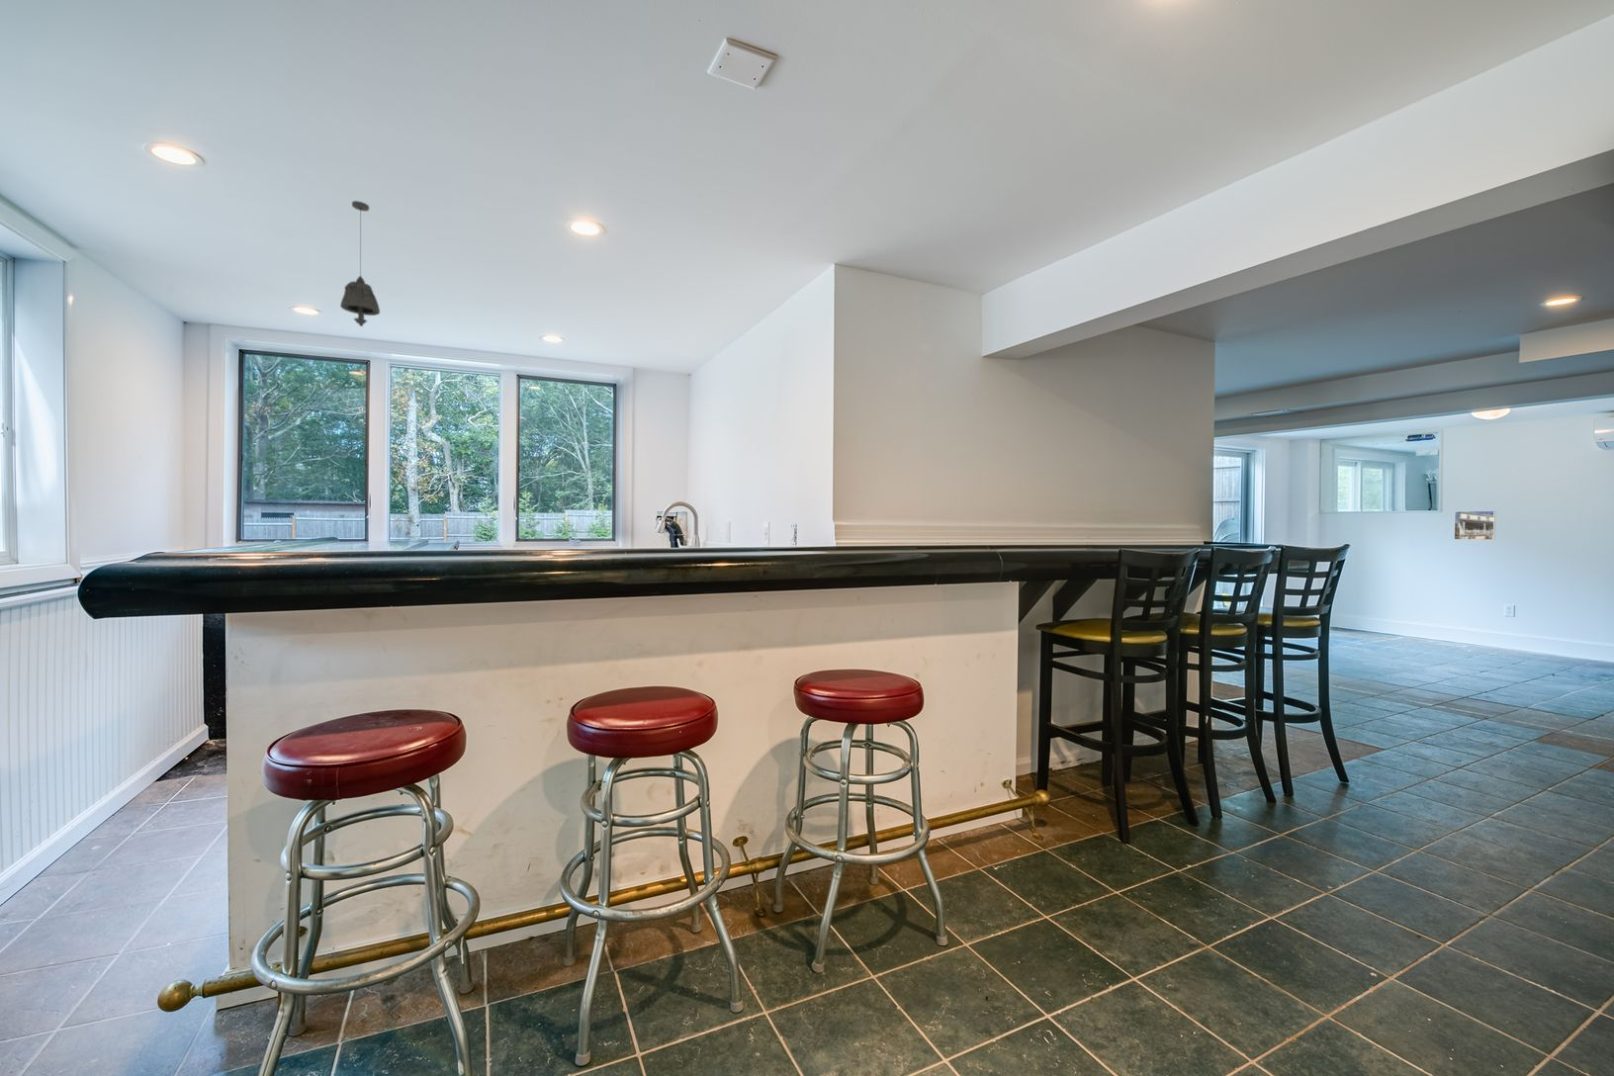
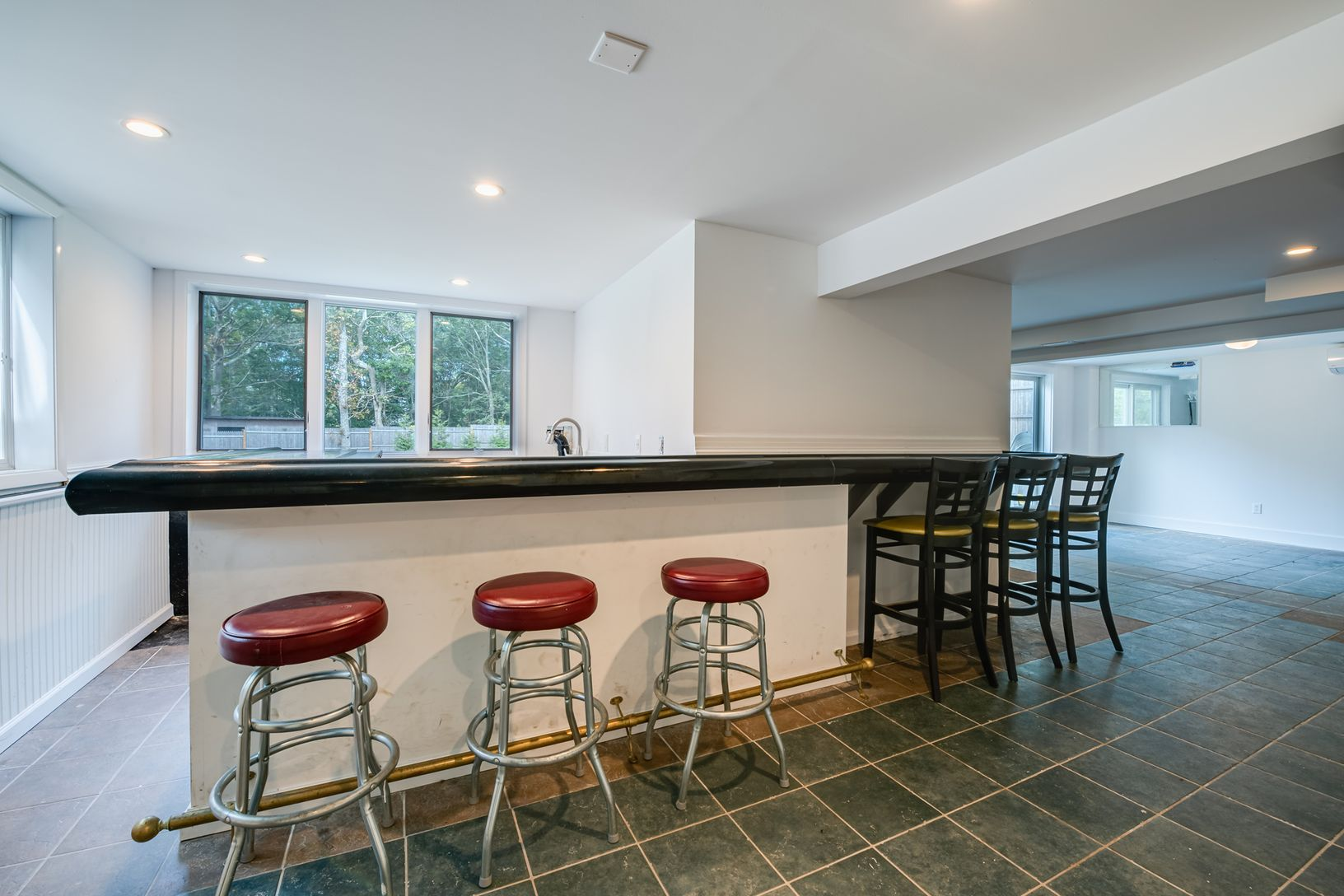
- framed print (1473, 525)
- pendant light (360, 267)
